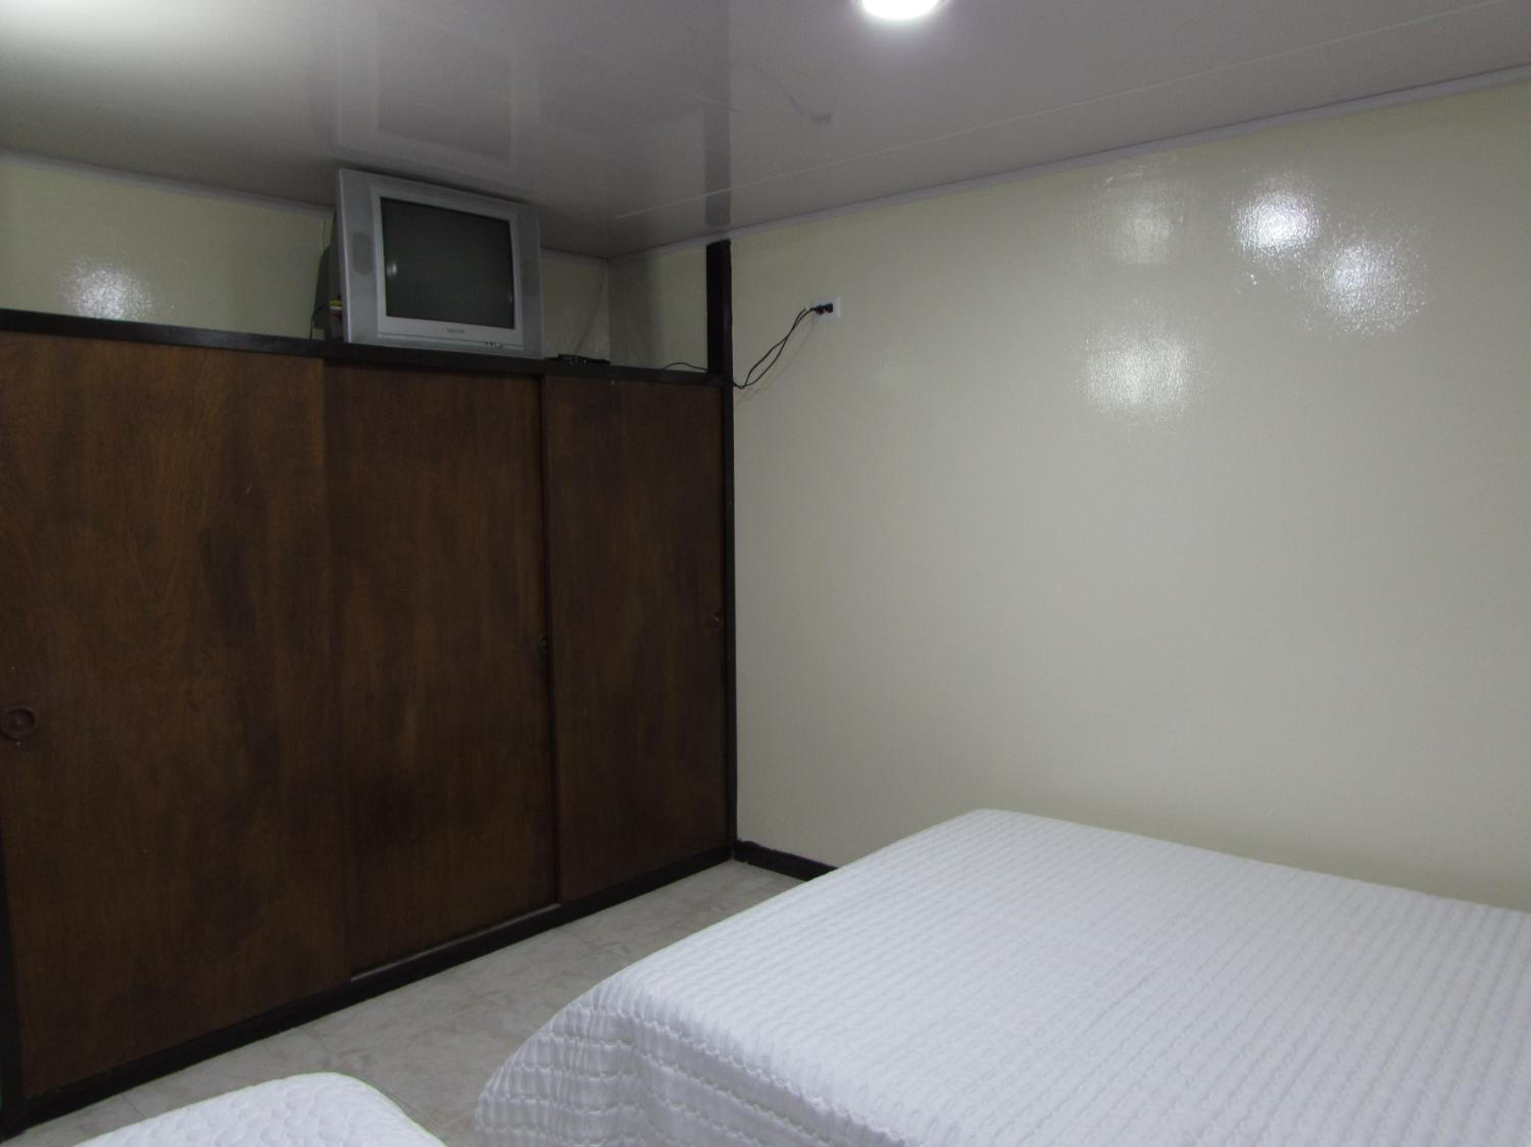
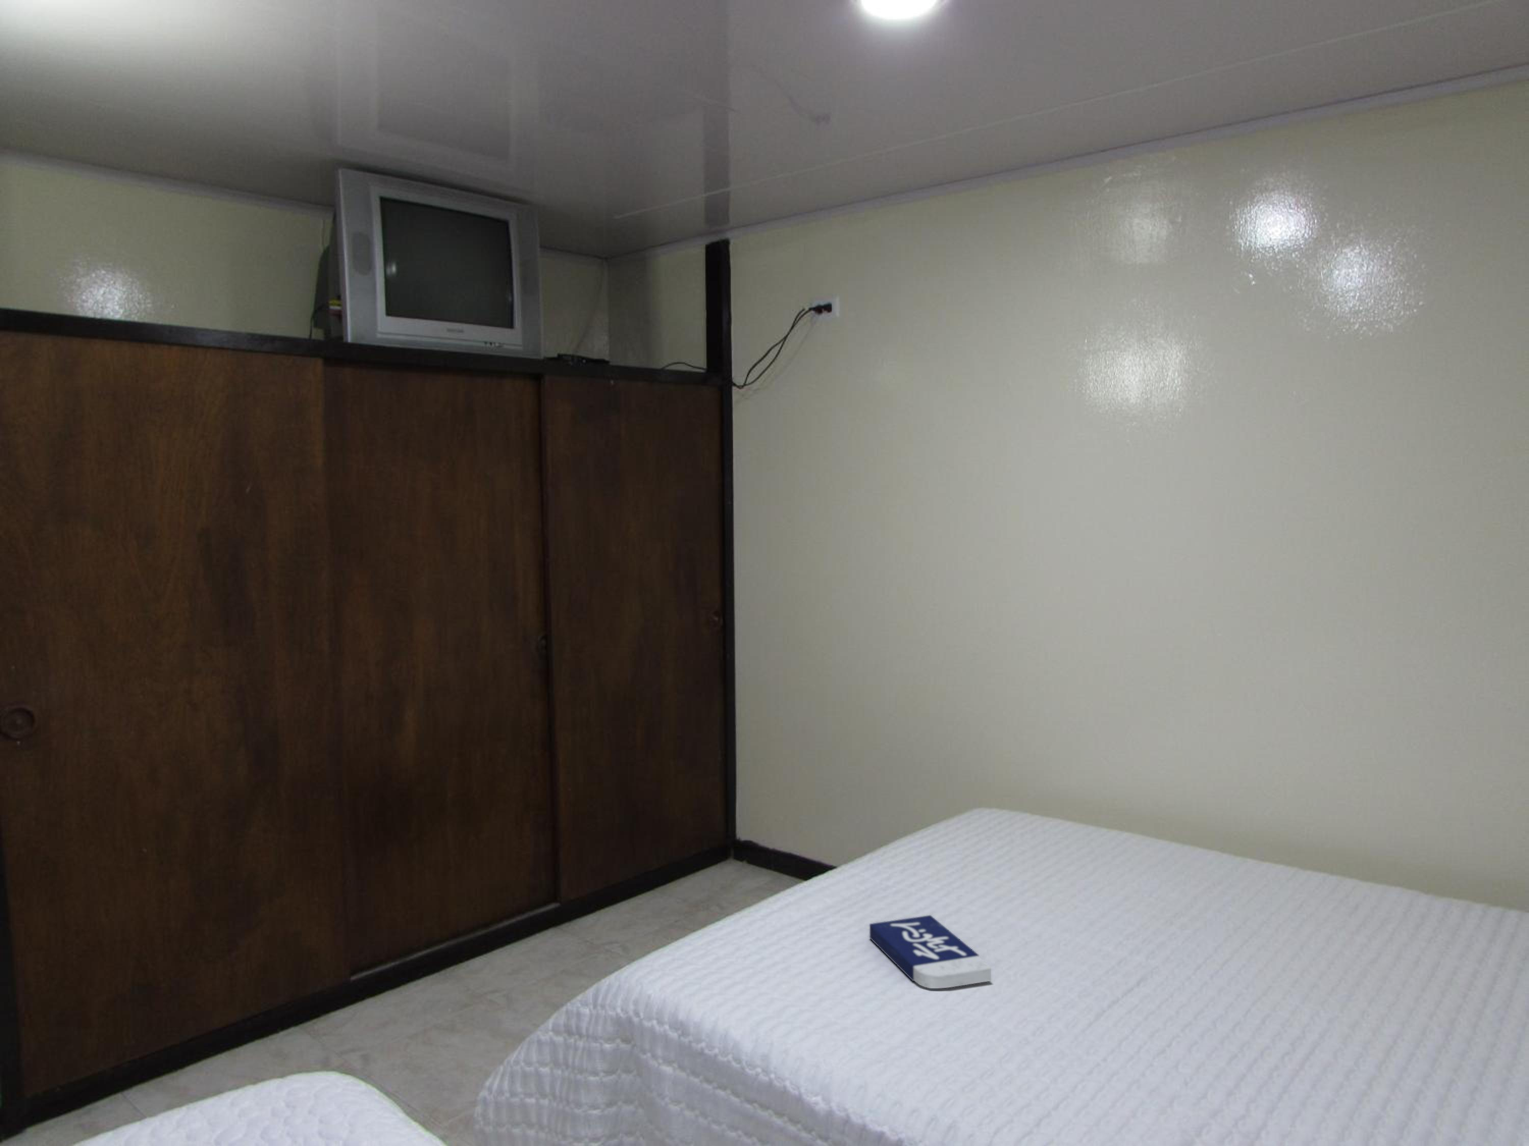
+ book (927, 951)
